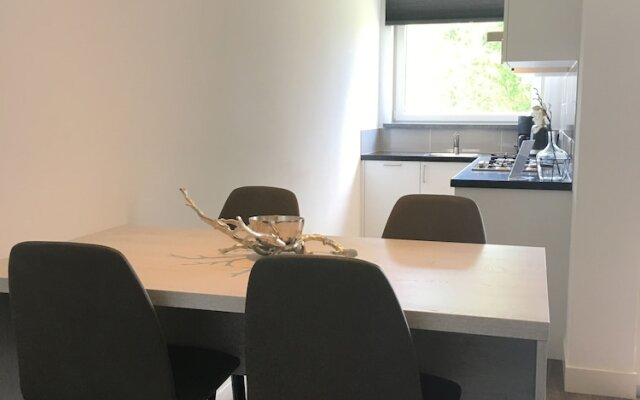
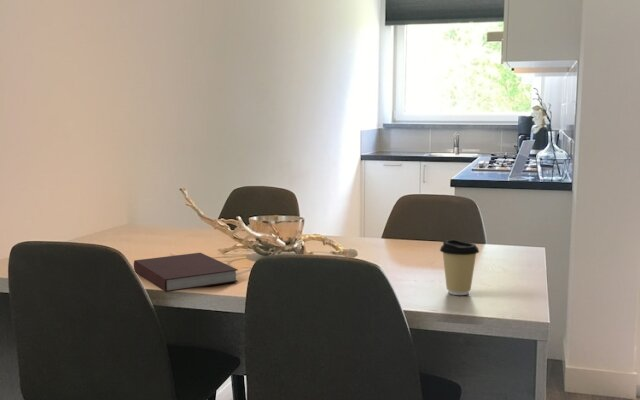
+ notebook (184, 270)
+ coffee cup (459, 267)
